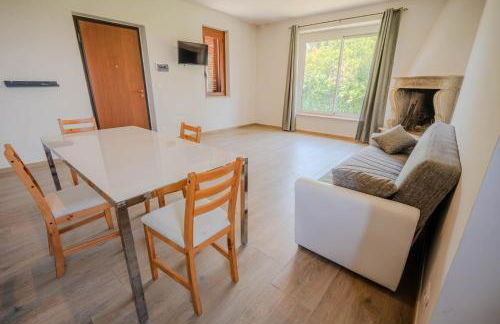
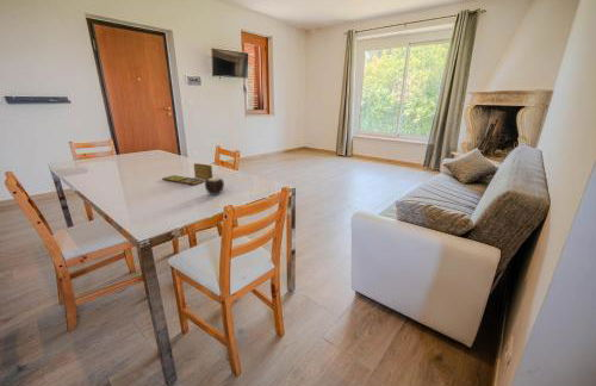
+ board game (186, 178)
+ candle (213, 185)
